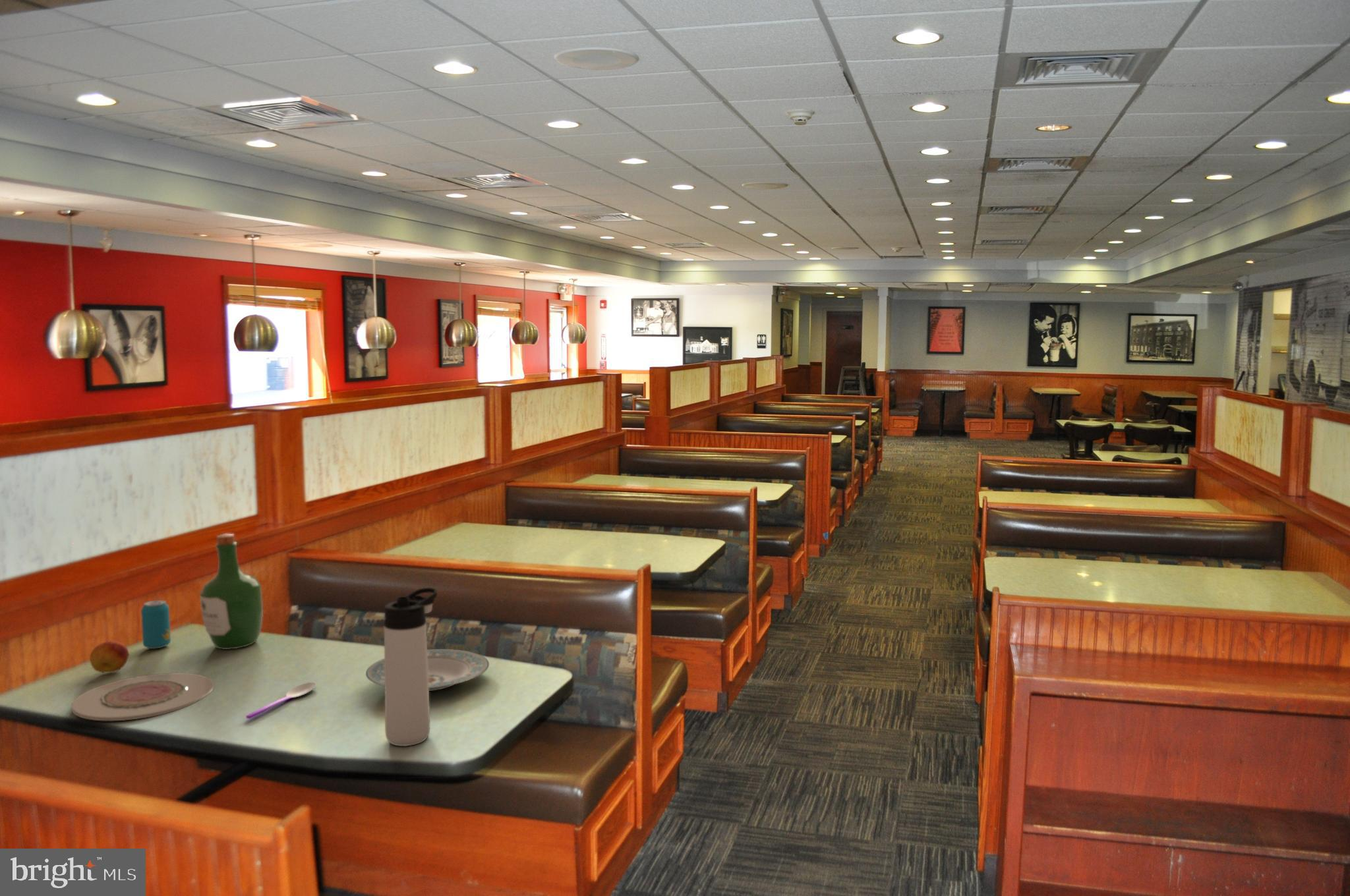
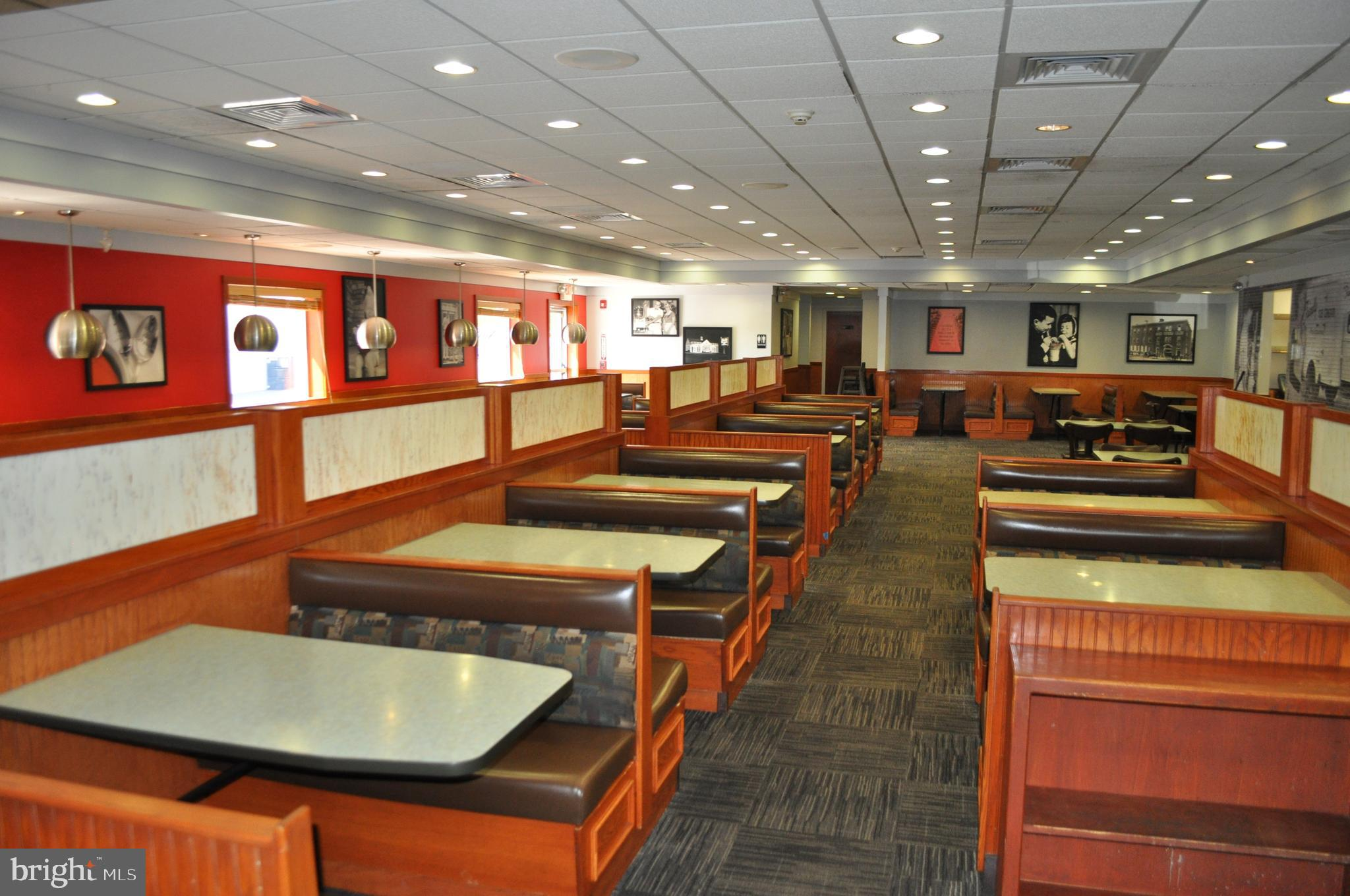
- plate (145, 694)
- beverage can (156, 625)
- spoon (281, 700)
- plate (428, 674)
- fruit (109, 656)
- thermos bottle (413, 665)
- wine bottle (231, 589)
